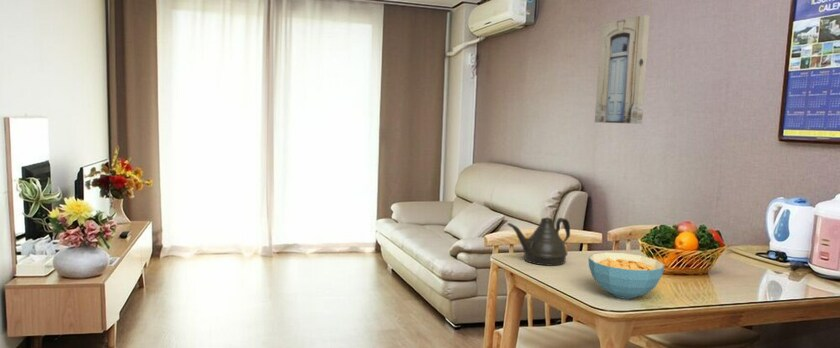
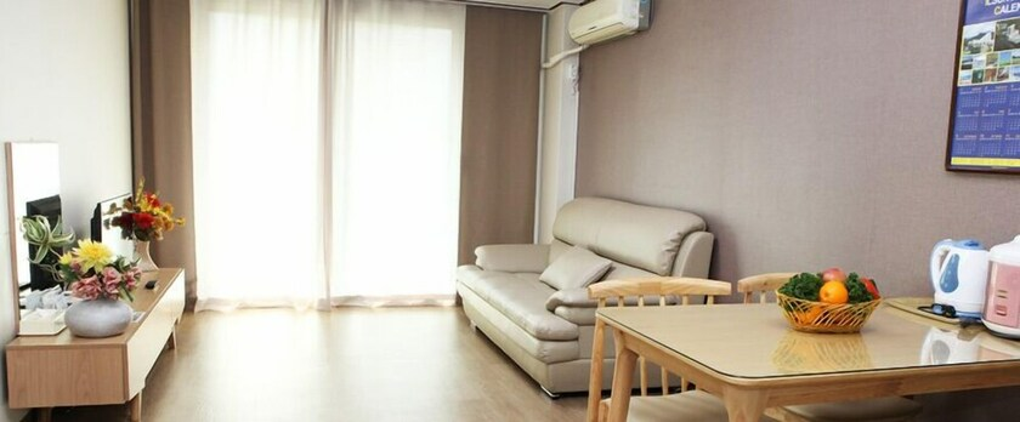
- cereal bowl (624, 278)
- teapot (537, 239)
- wall art (620, 72)
